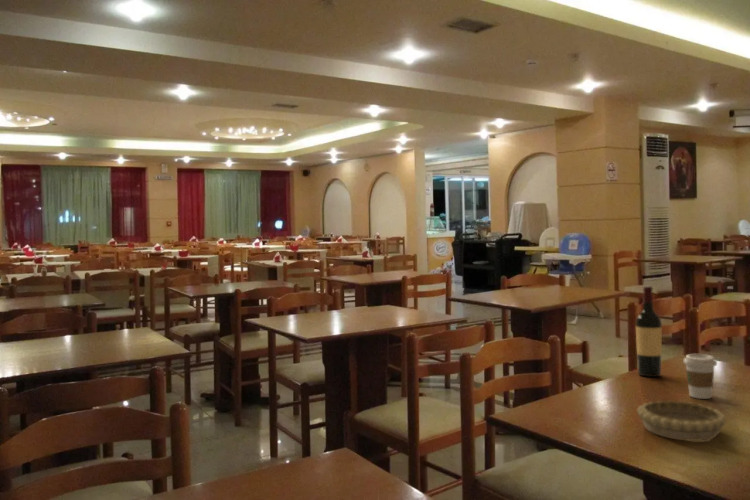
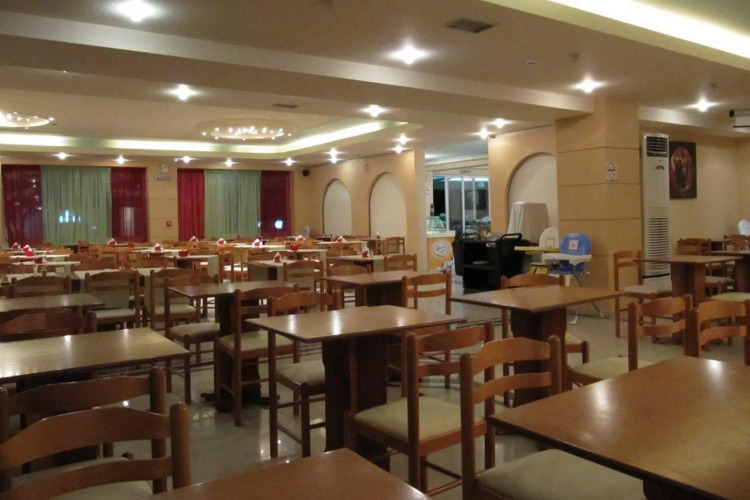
- decorative bowl (680, 420)
- coffee cup (700, 376)
- wine bottle (648, 330)
